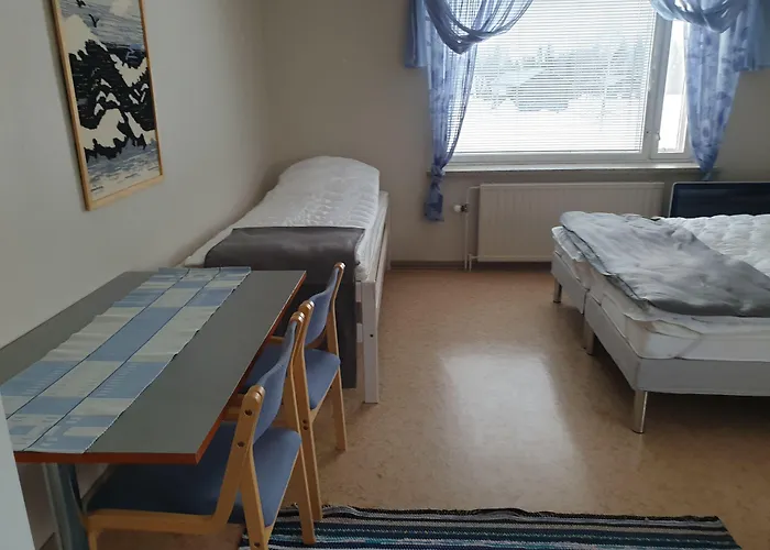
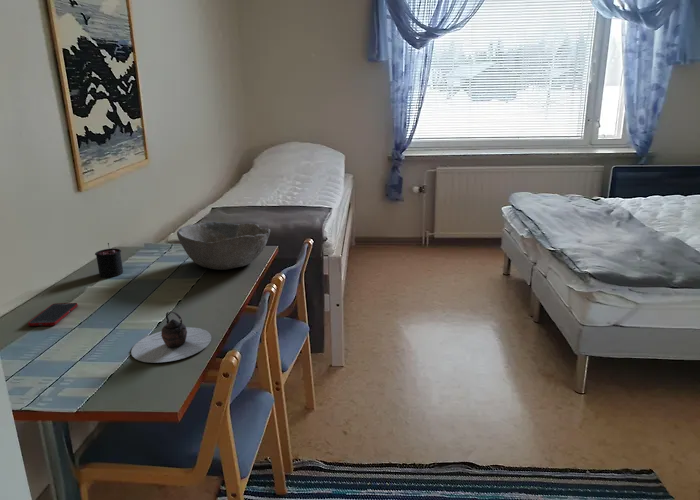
+ bowl (225, 245)
+ cell phone (54, 314)
+ teapot (170, 328)
+ candle (109, 257)
